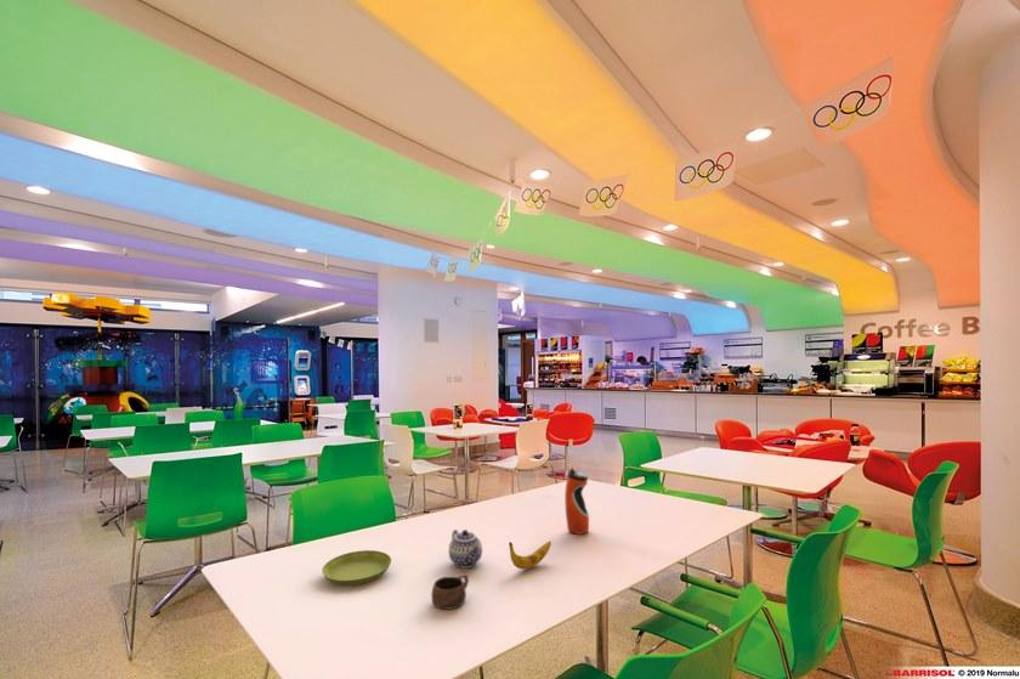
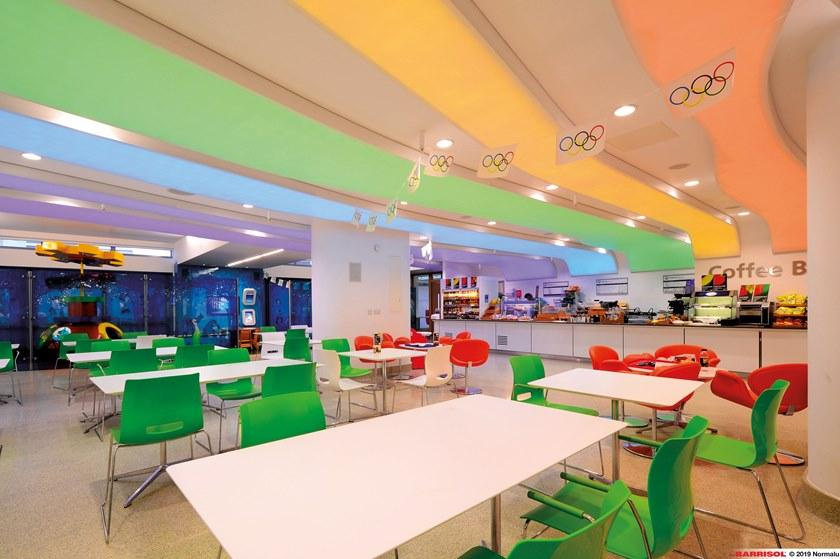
- saucer (357, 568)
- water bottle (577, 498)
- teapot (465, 545)
- cup (453, 590)
- banana (533, 553)
